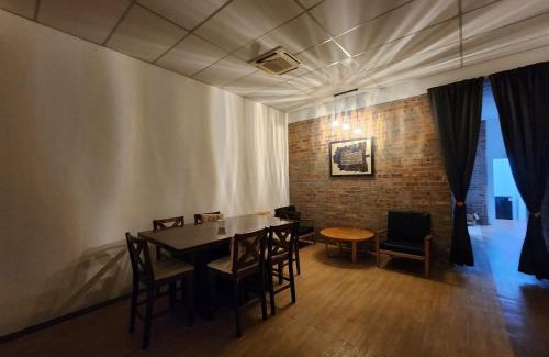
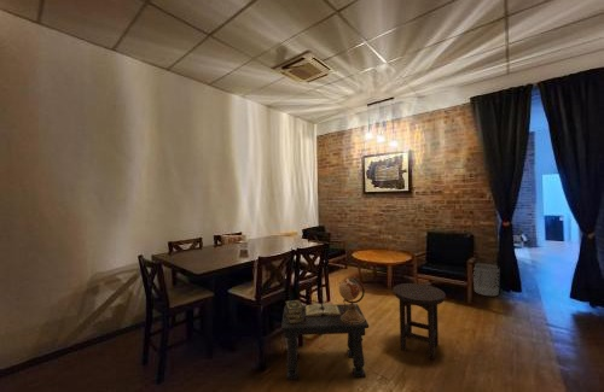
+ waste bin (486, 279)
+ stool (417, 322)
+ side table (323, 318)
